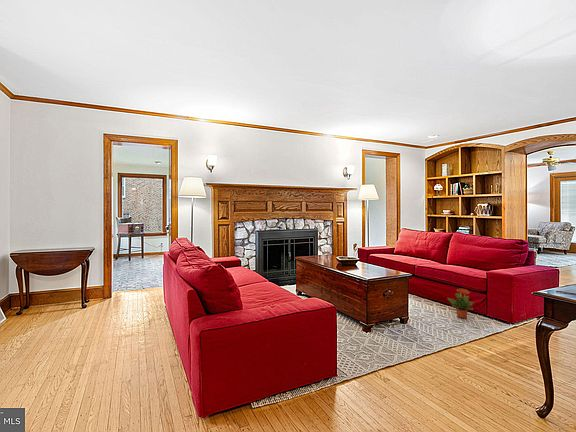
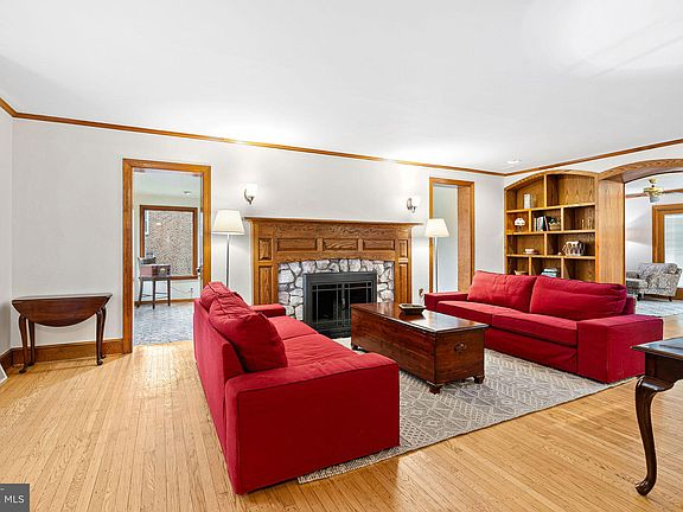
- potted plant (462, 302)
